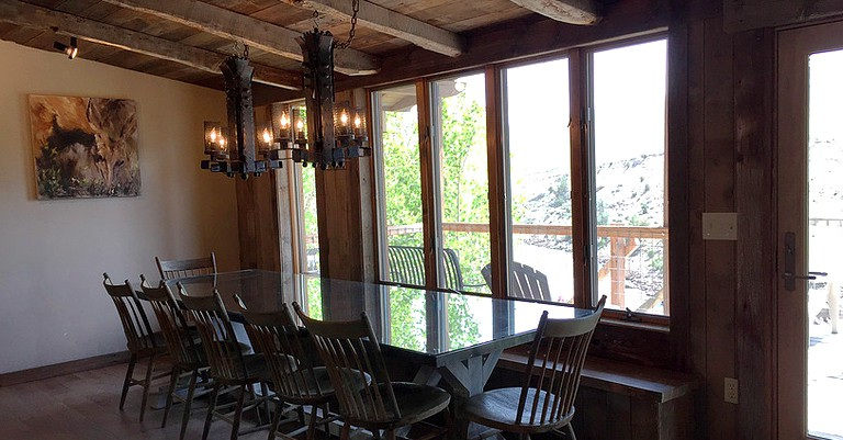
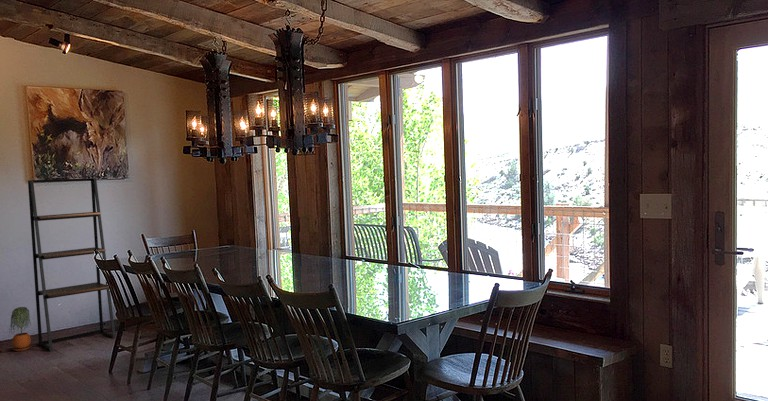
+ shelving unit (72, 255)
+ potted plant (20, 328)
